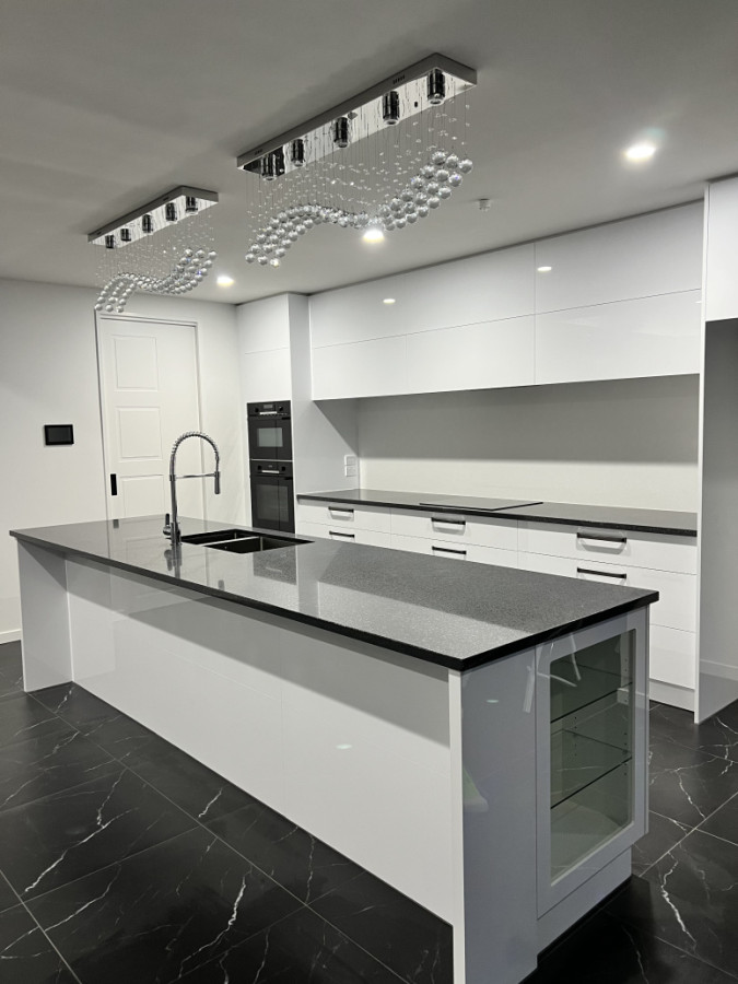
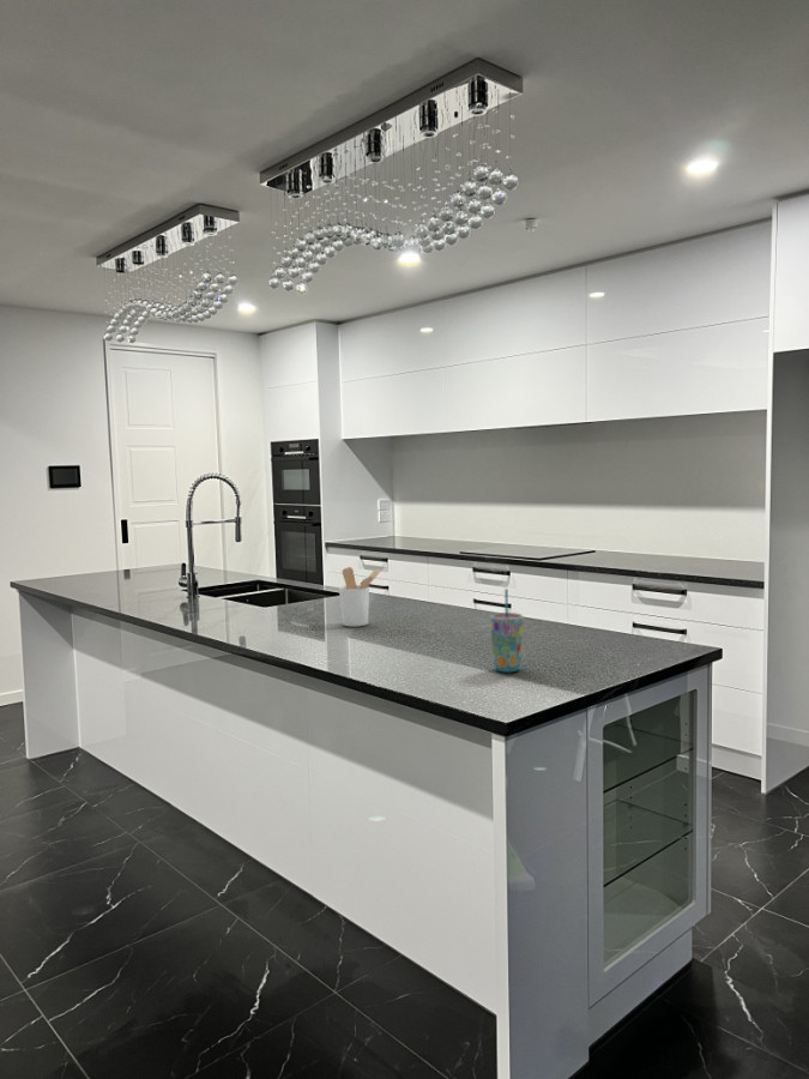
+ cup (507, 629)
+ utensil holder (361, 595)
